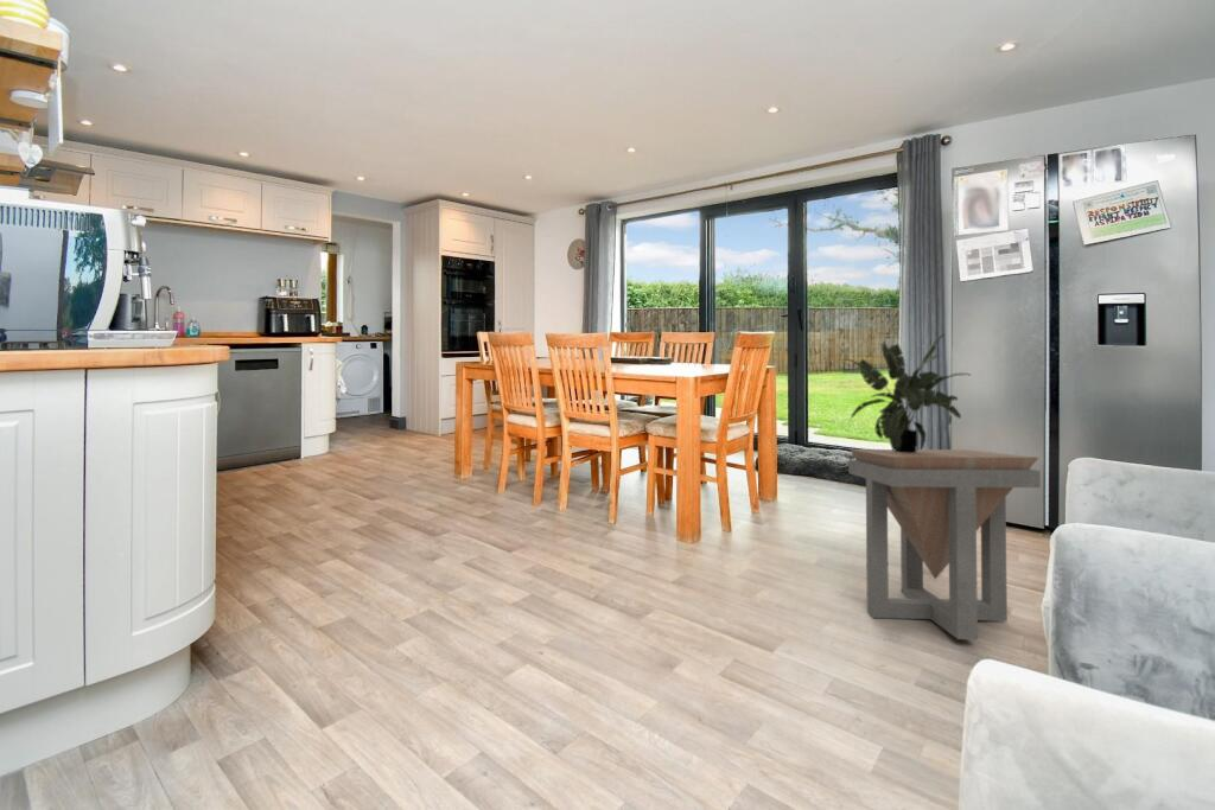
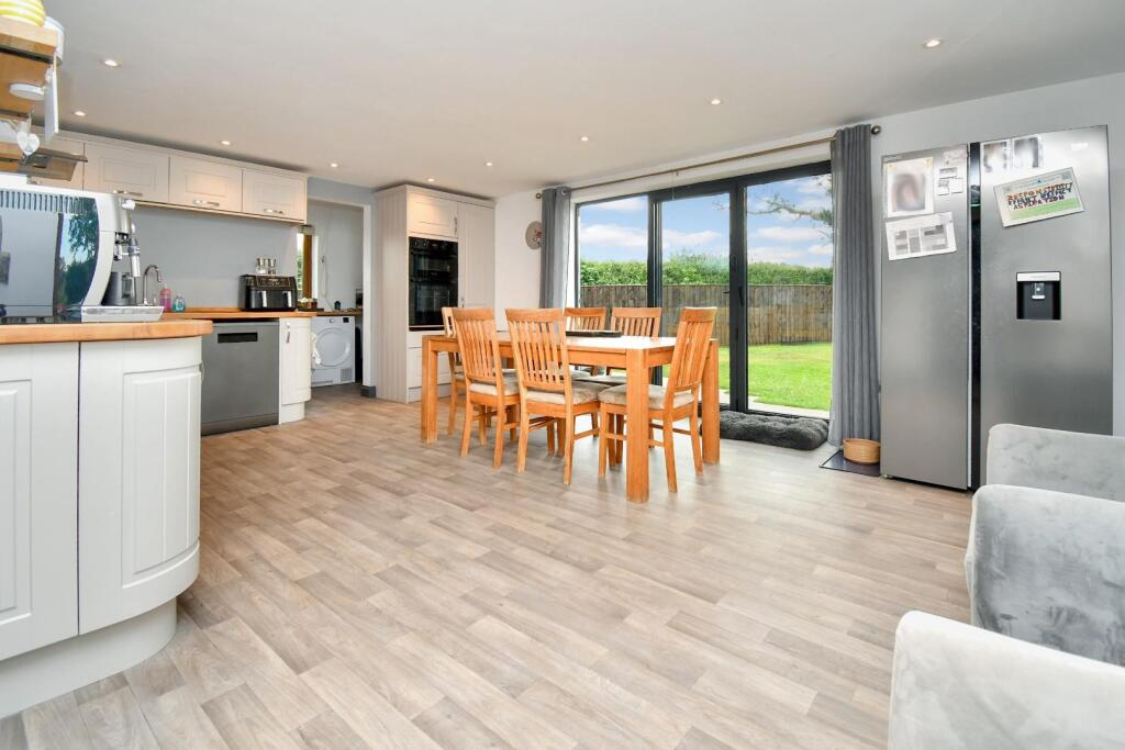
- potted plant (908, 393)
- side table (934, 534)
